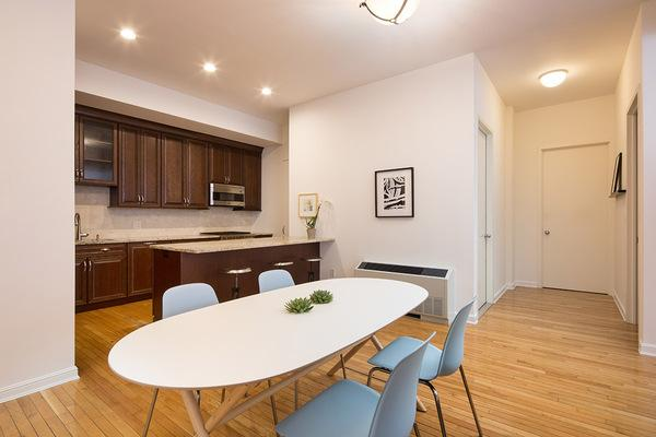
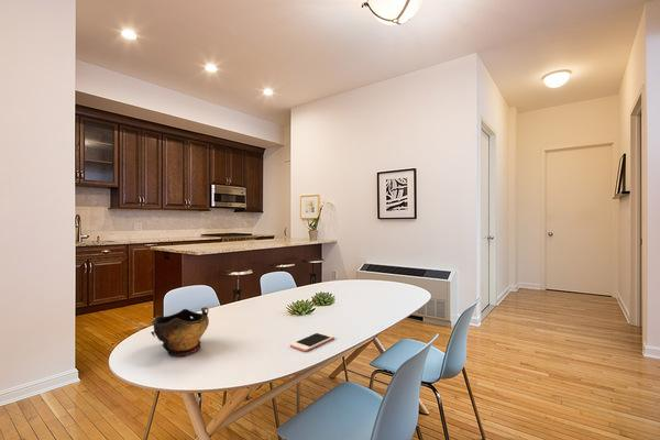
+ cell phone (312, 341)
+ decorative bowl (179, 328)
